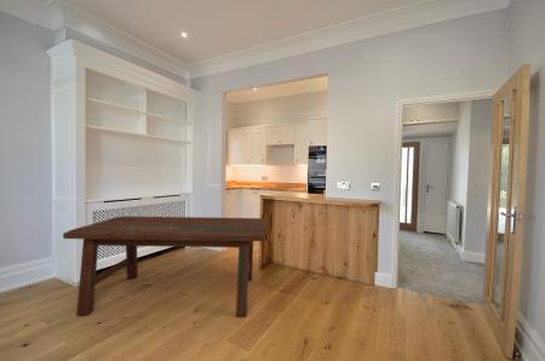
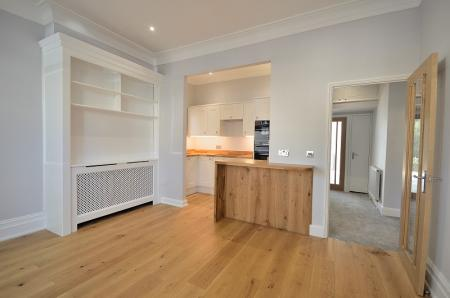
- dining table (179, 246)
